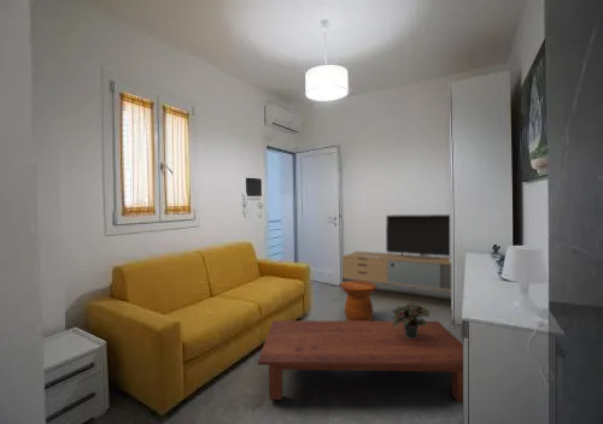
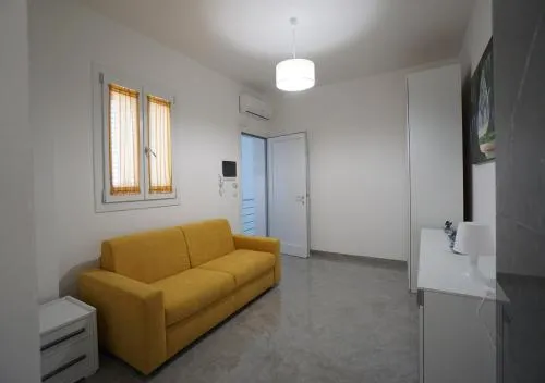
- coffee table (361, 357)
- potted plant (410, 320)
- side table (358, 302)
- media console (416, 257)
